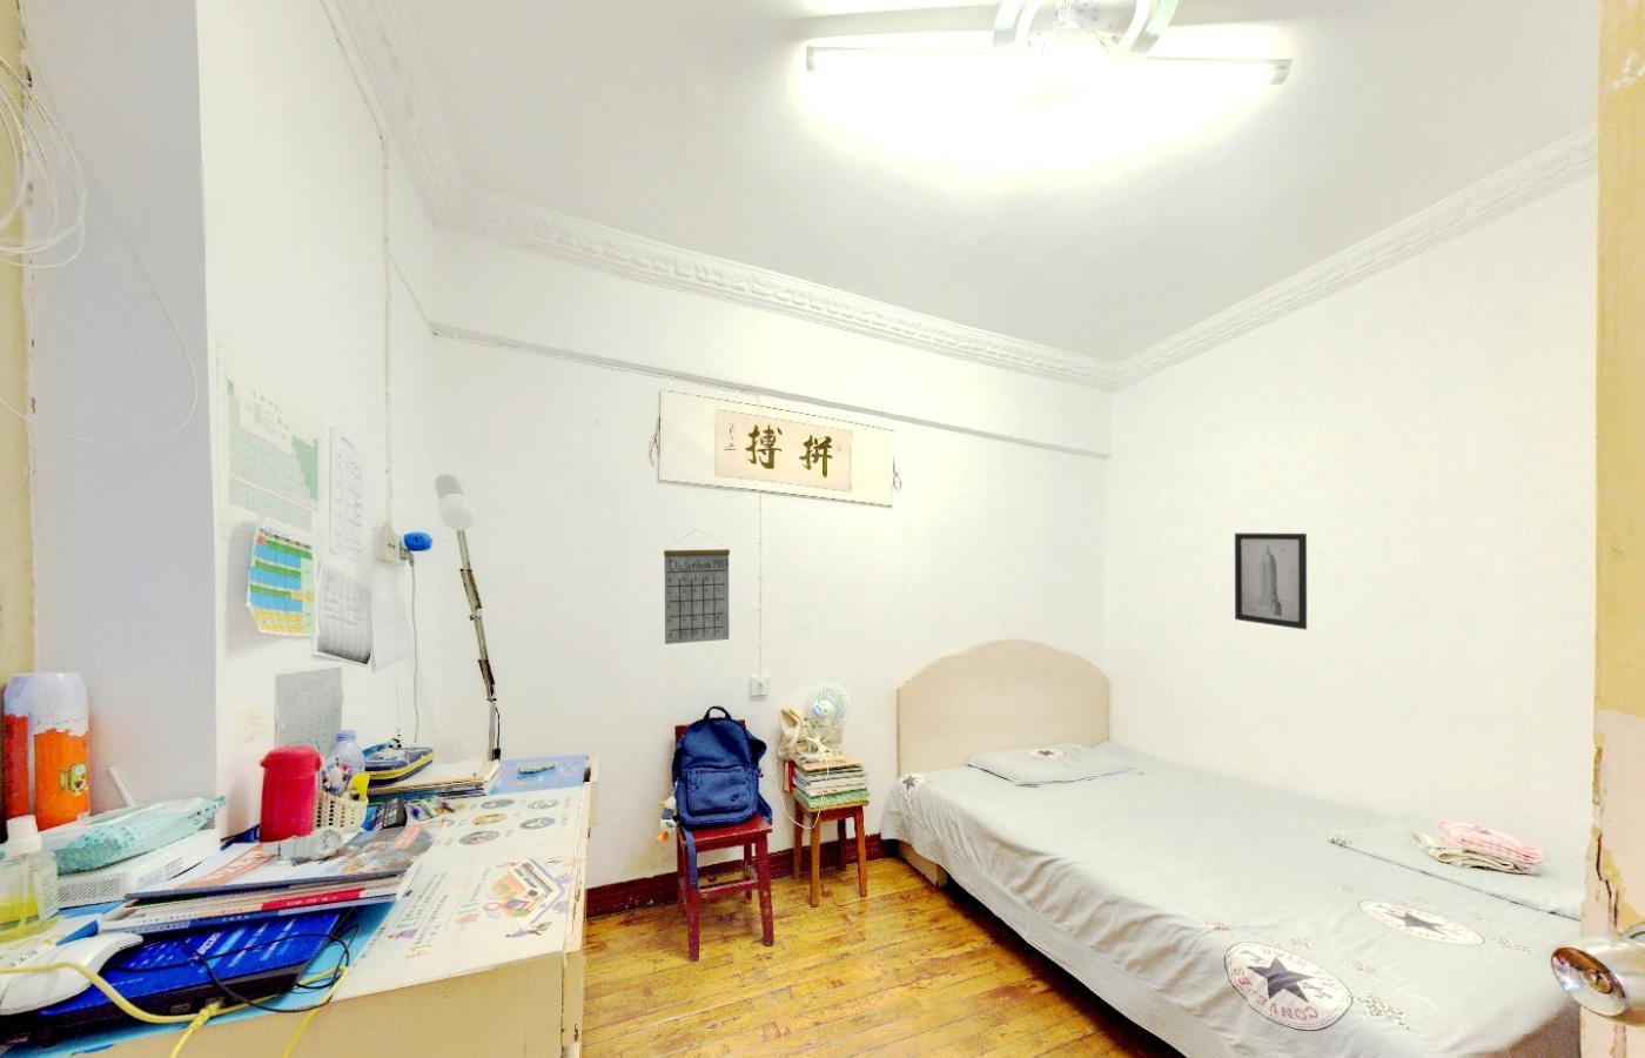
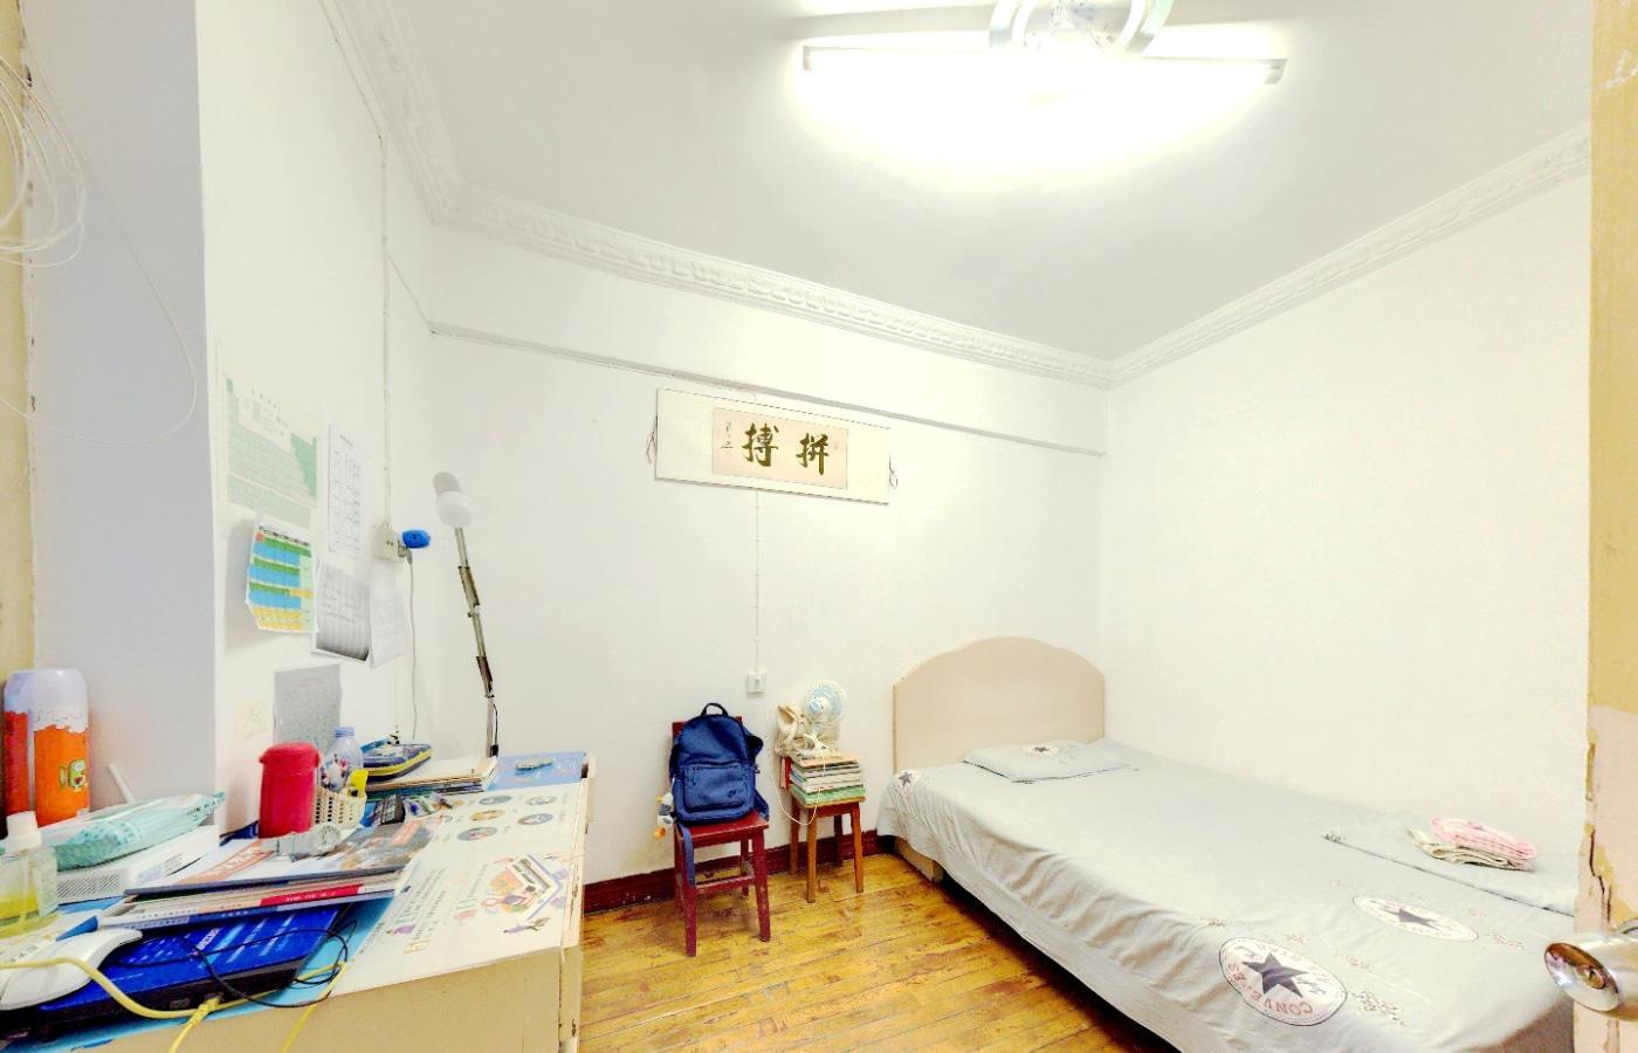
- wall art (1267, 578)
- calendar (697, 584)
